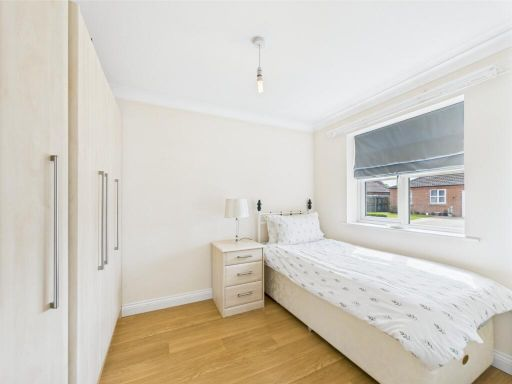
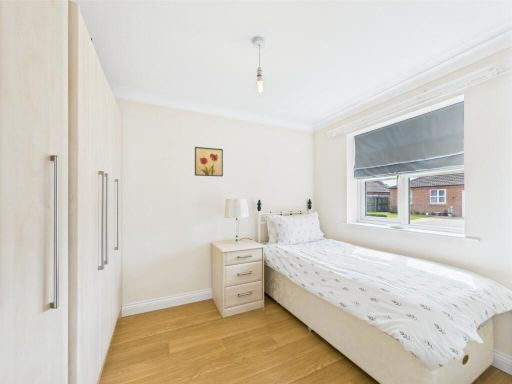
+ wall art (208, 162)
